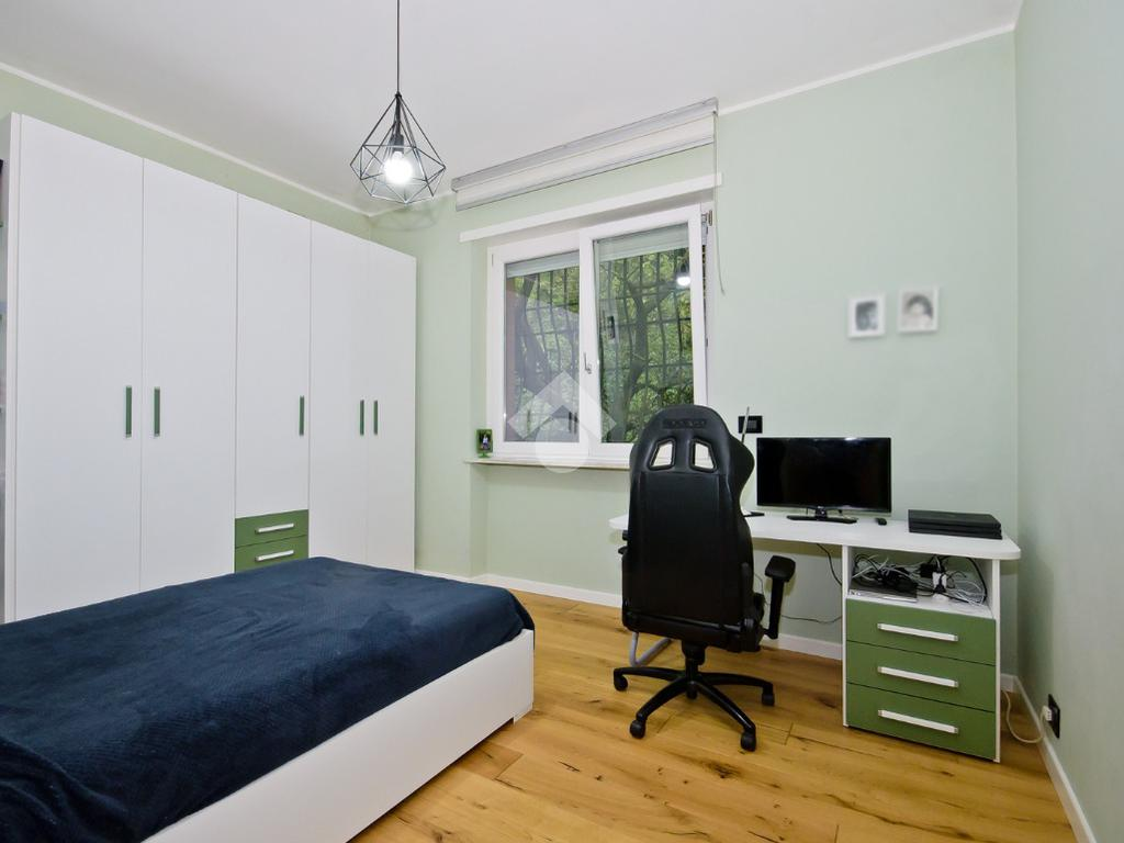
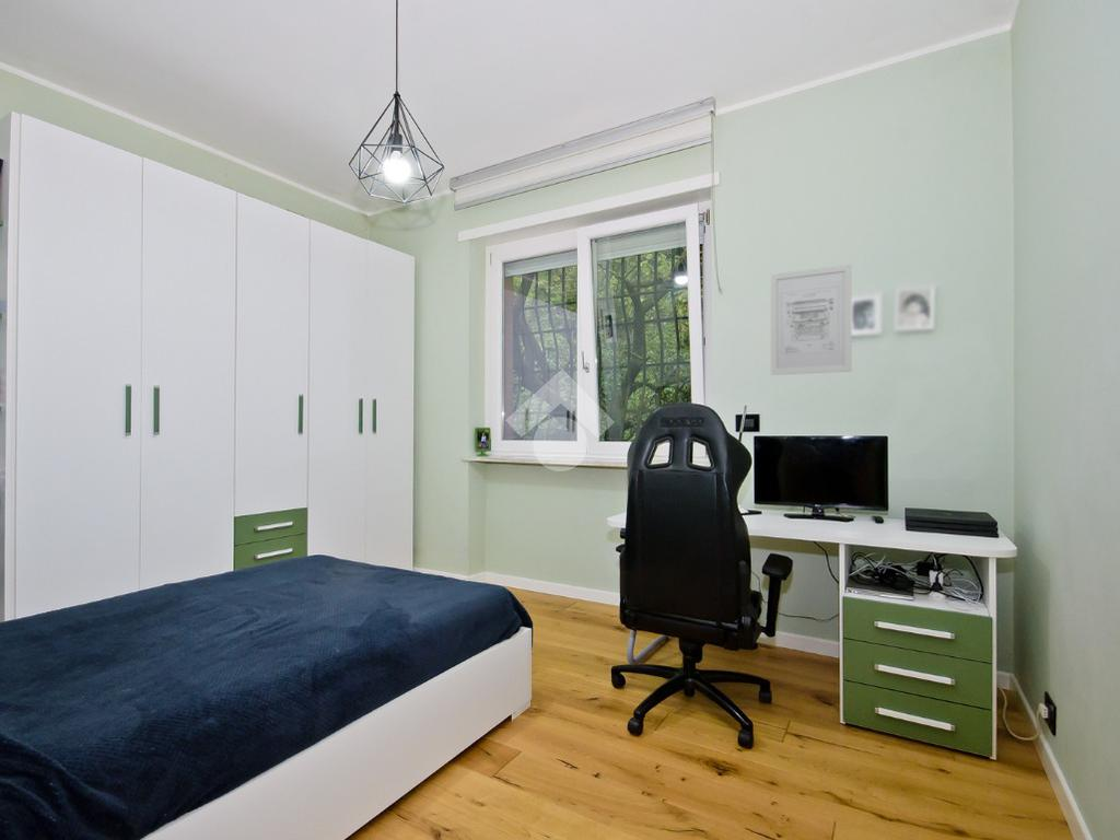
+ wall art (809, 320)
